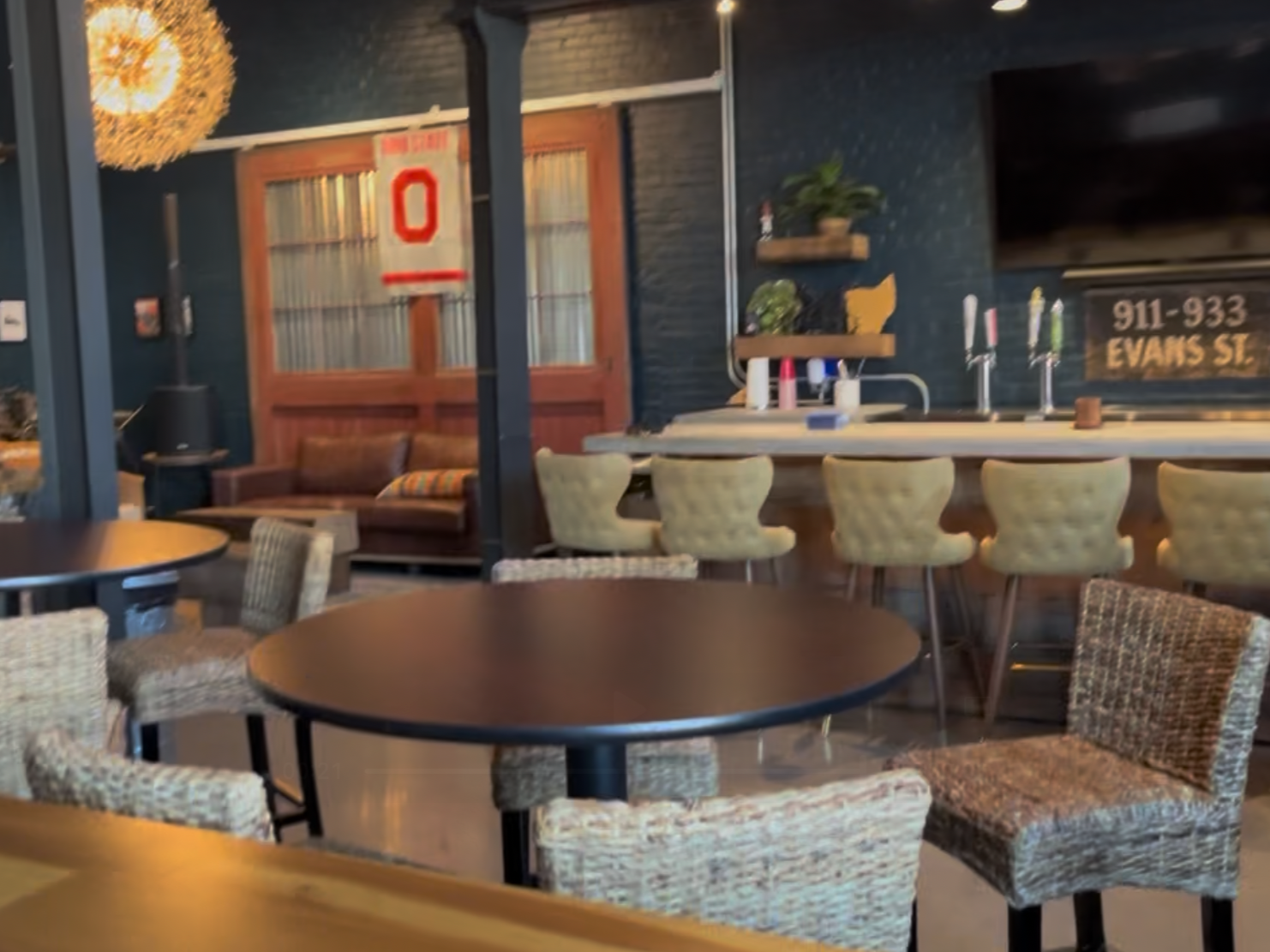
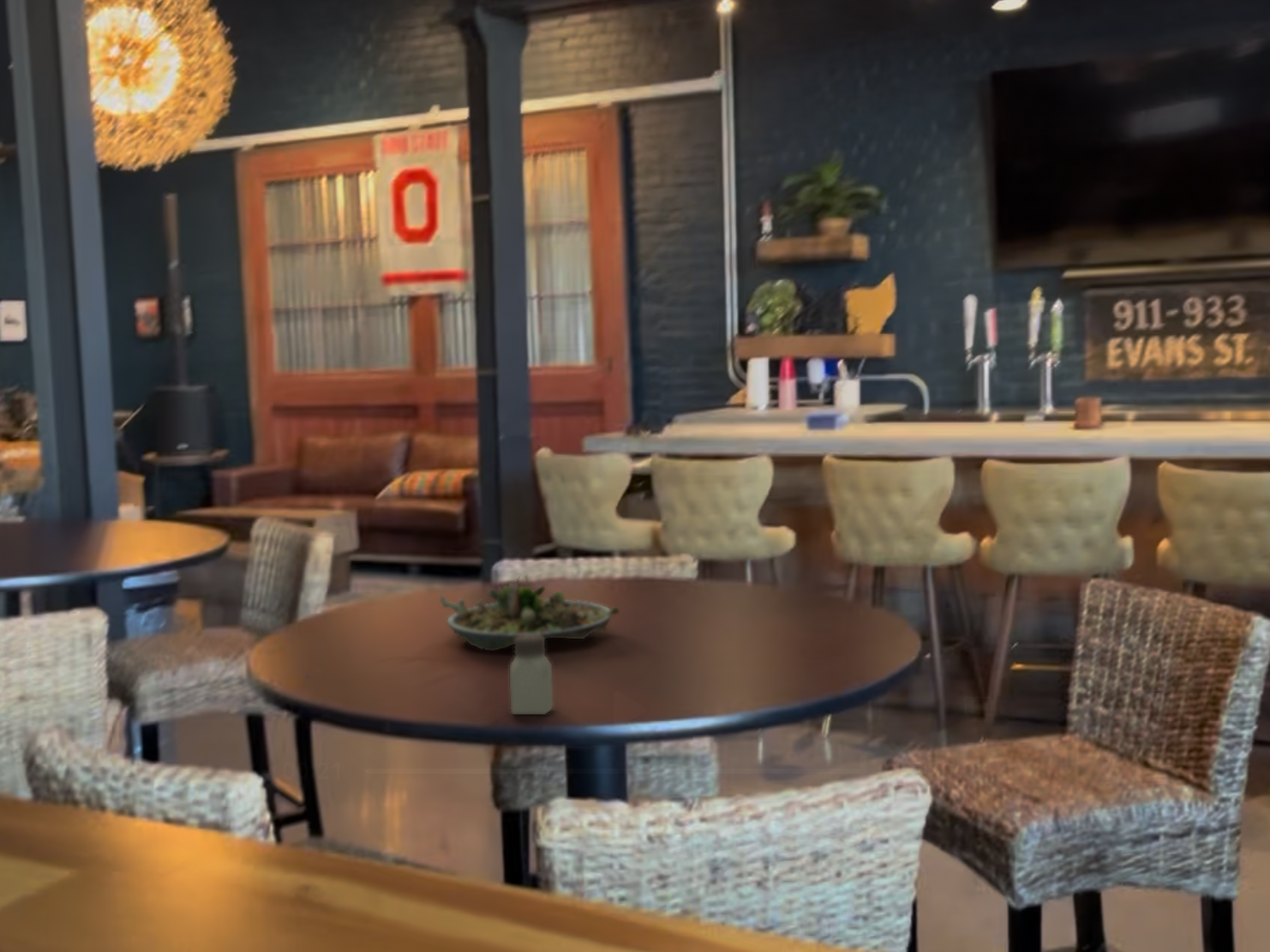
+ saltshaker (530, 674)
+ succulent planter (529, 602)
